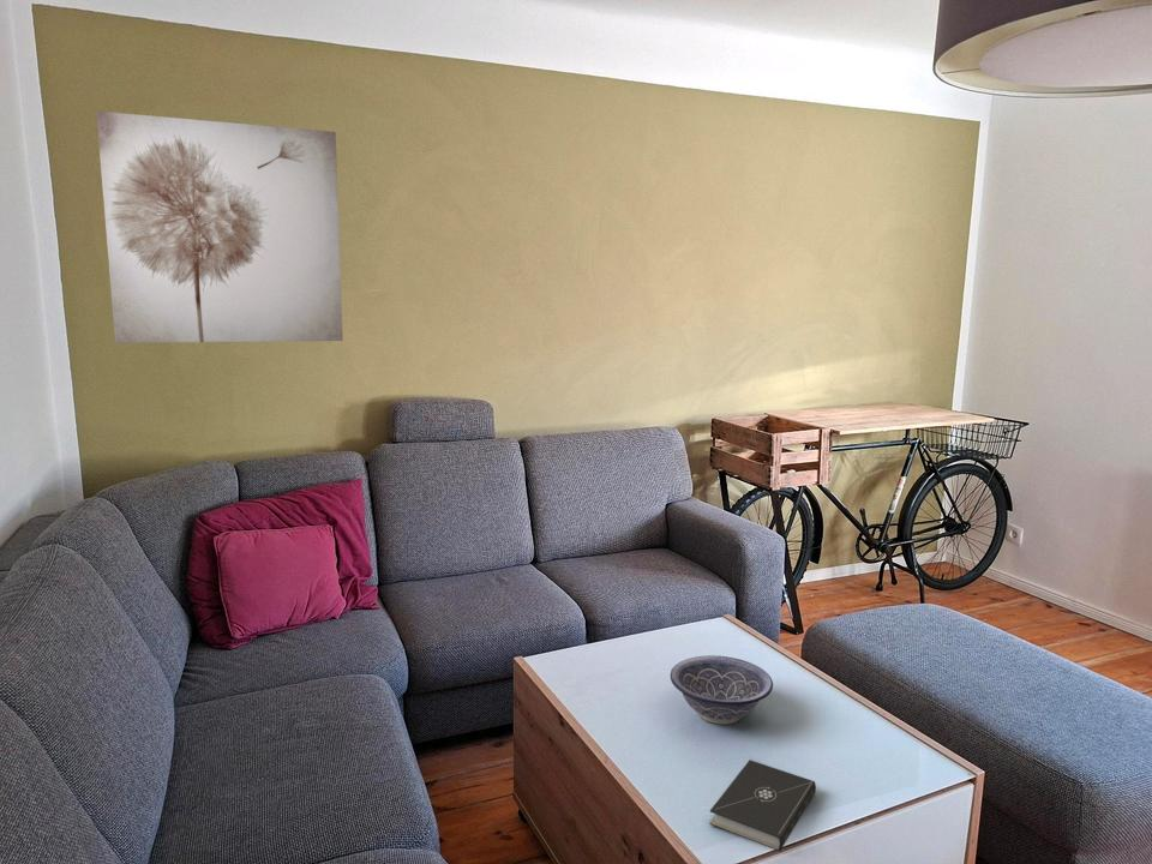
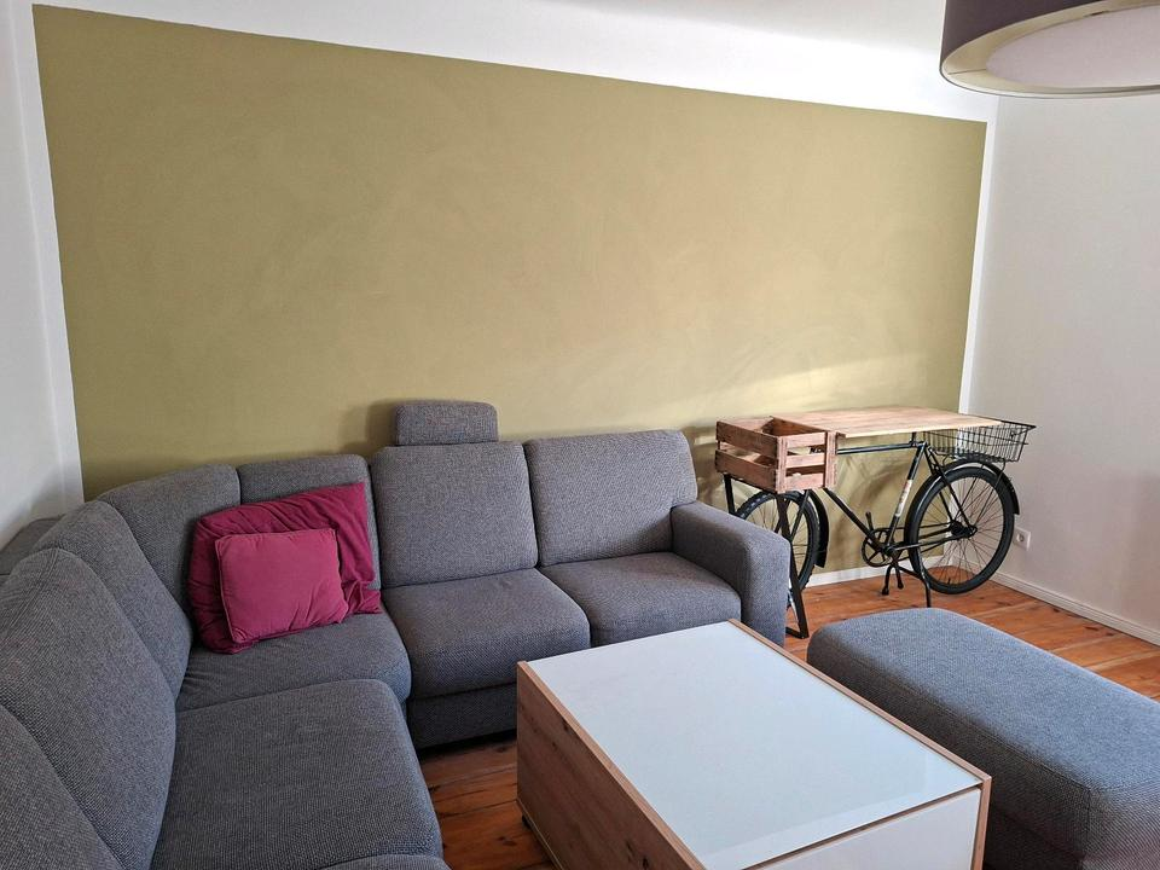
- decorative bowl (720, 695)
- book (763, 802)
- wall art (228, 234)
